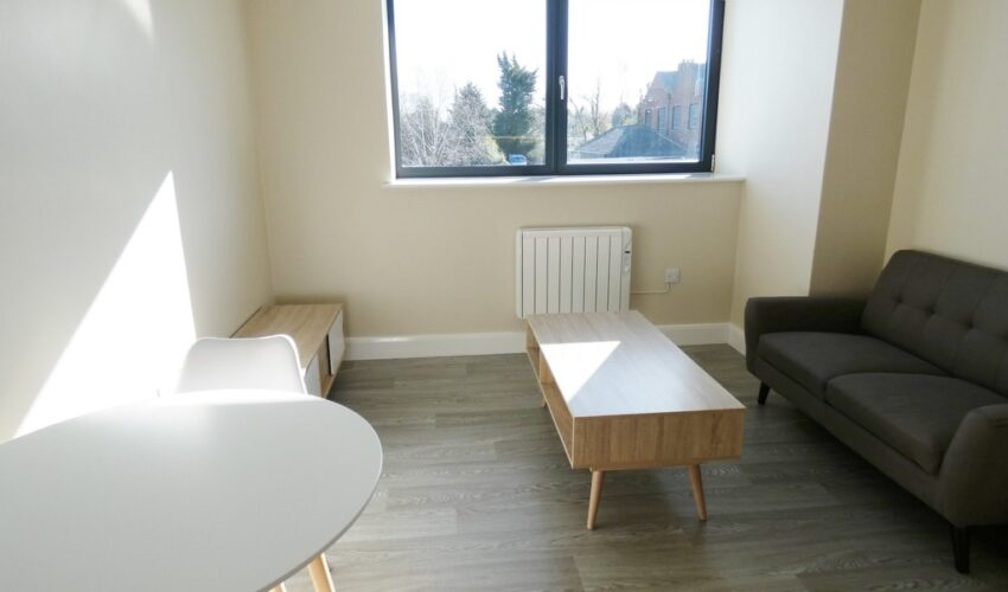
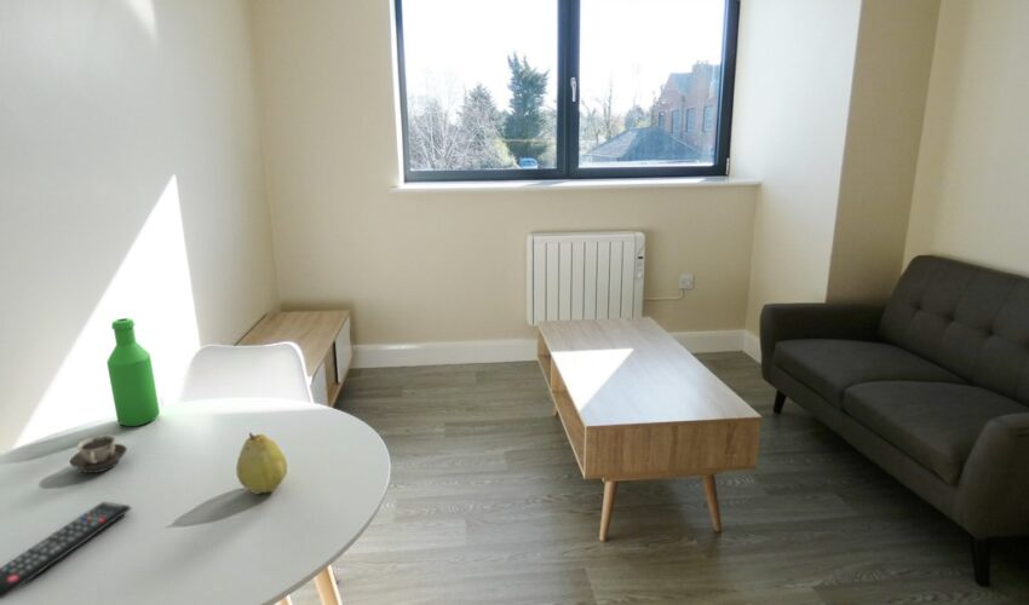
+ cup (98, 454)
+ bottle (131, 370)
+ fruit (260, 460)
+ remote control (62, 544)
